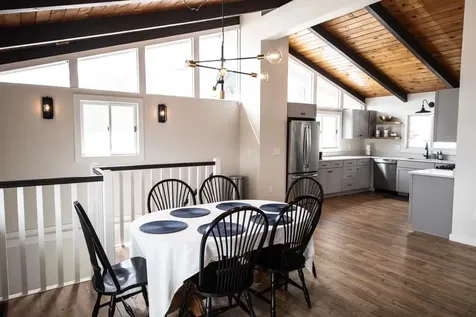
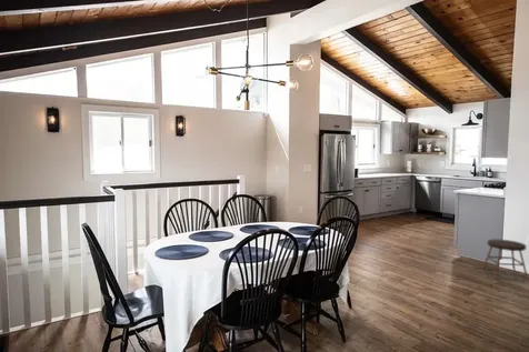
+ stool (505, 258)
